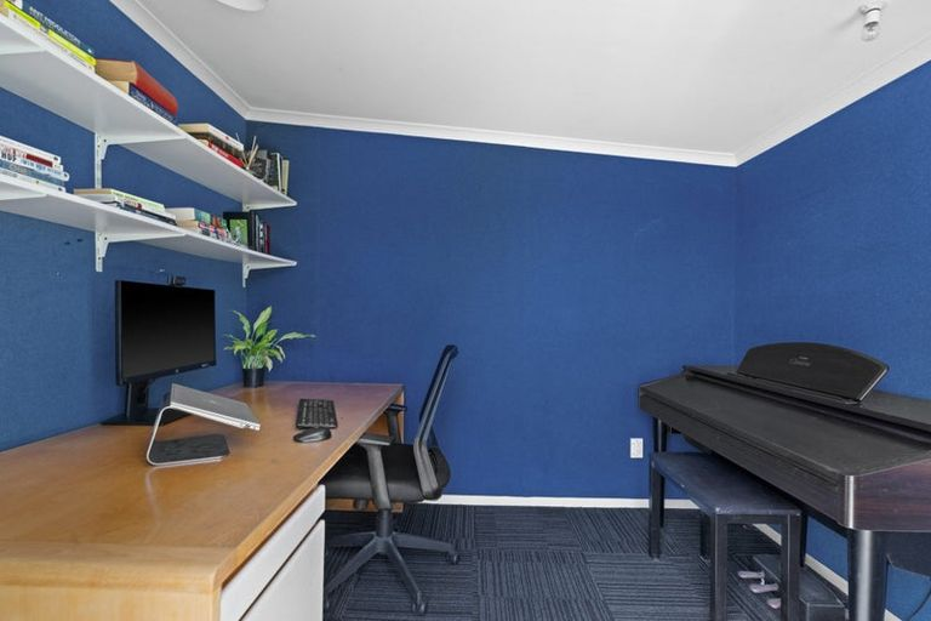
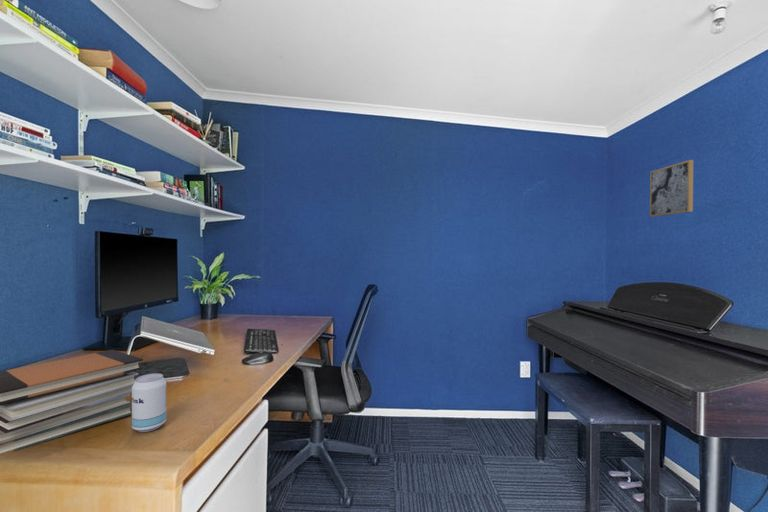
+ beverage can (149, 402)
+ wall art (670, 190)
+ book stack (63, 395)
